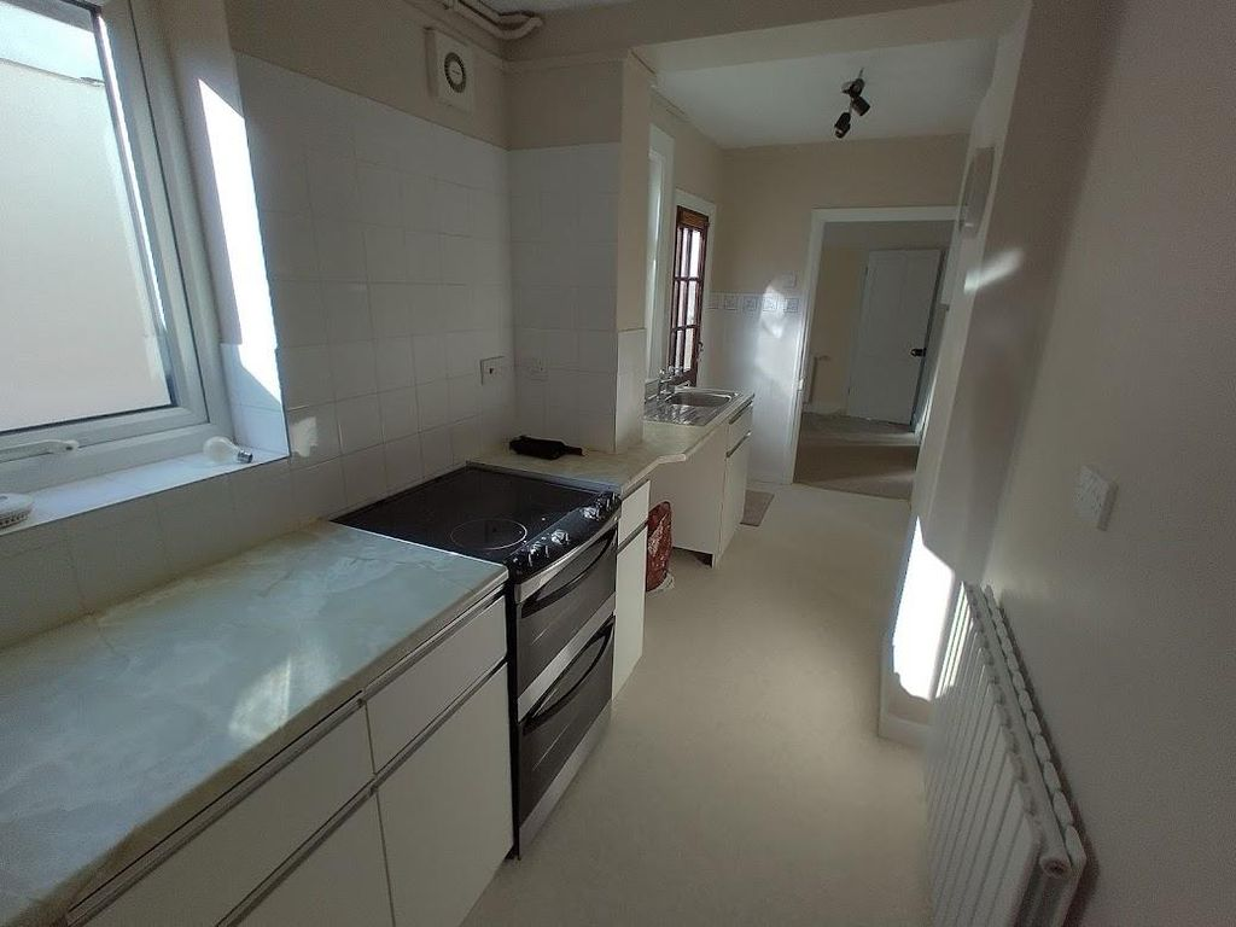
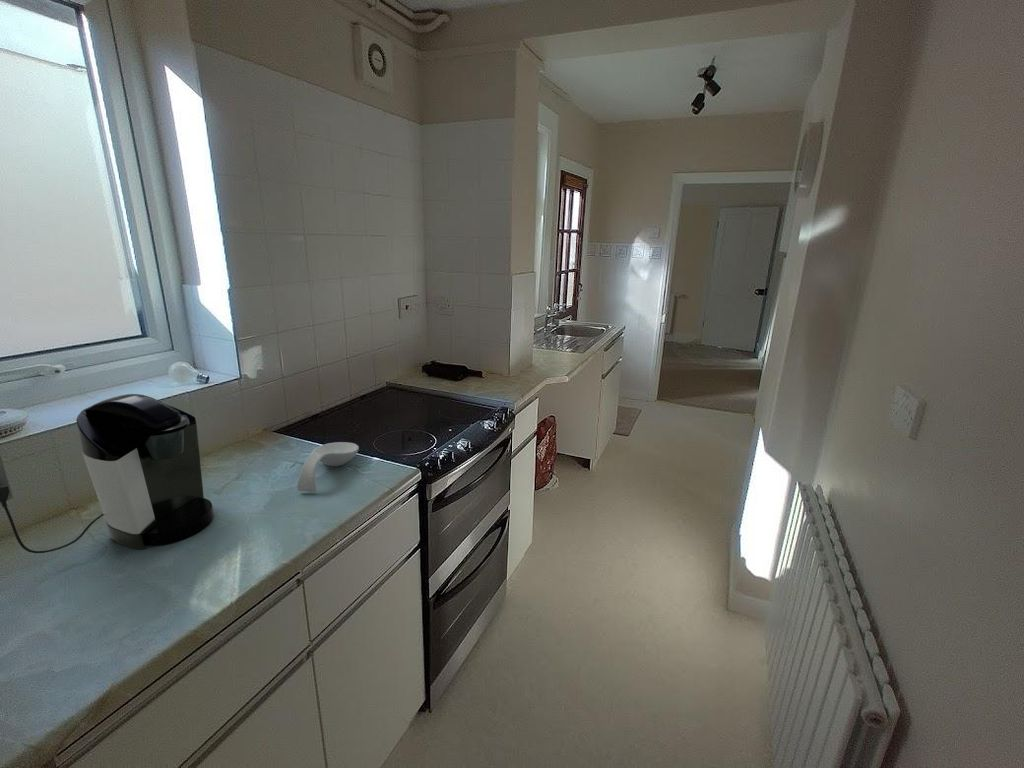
+ coffee maker (121, 476)
+ spoon rest (327, 458)
